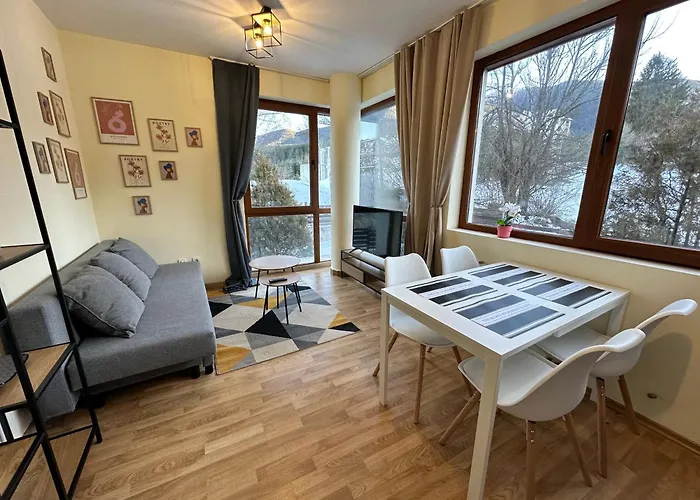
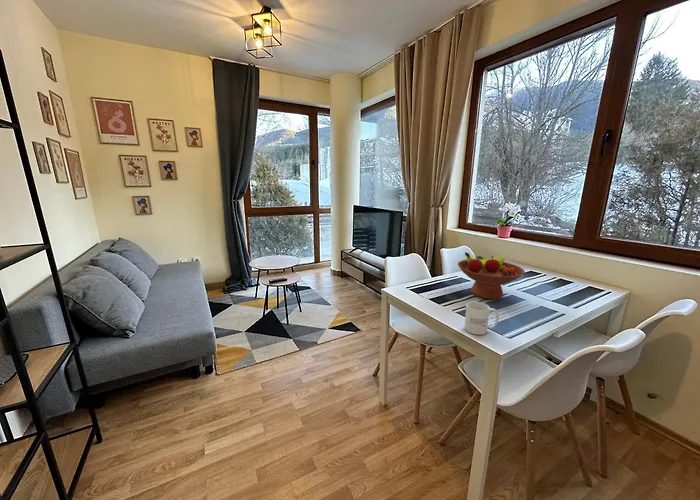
+ mug (479, 317)
+ fruit bowl (488, 275)
